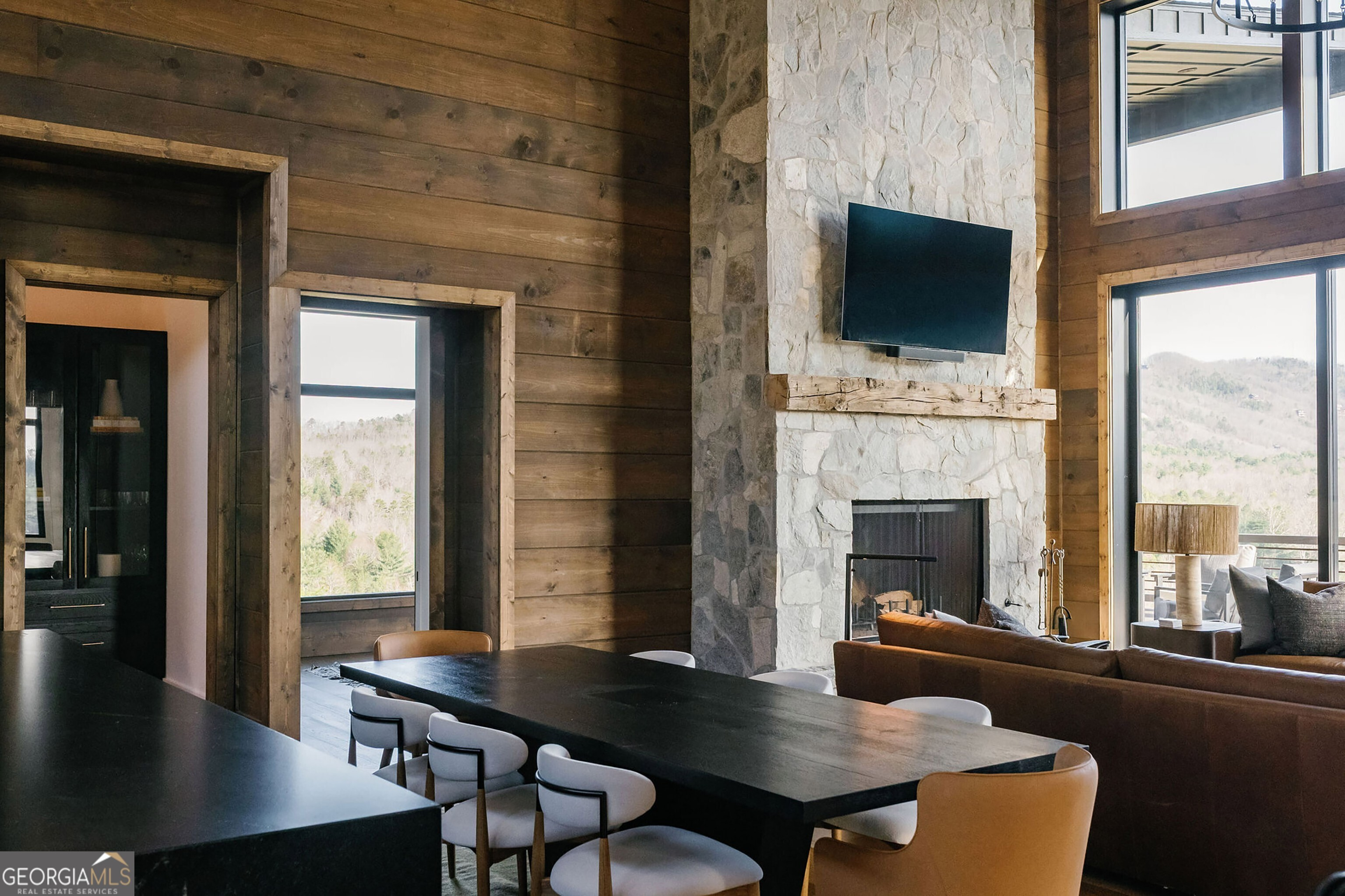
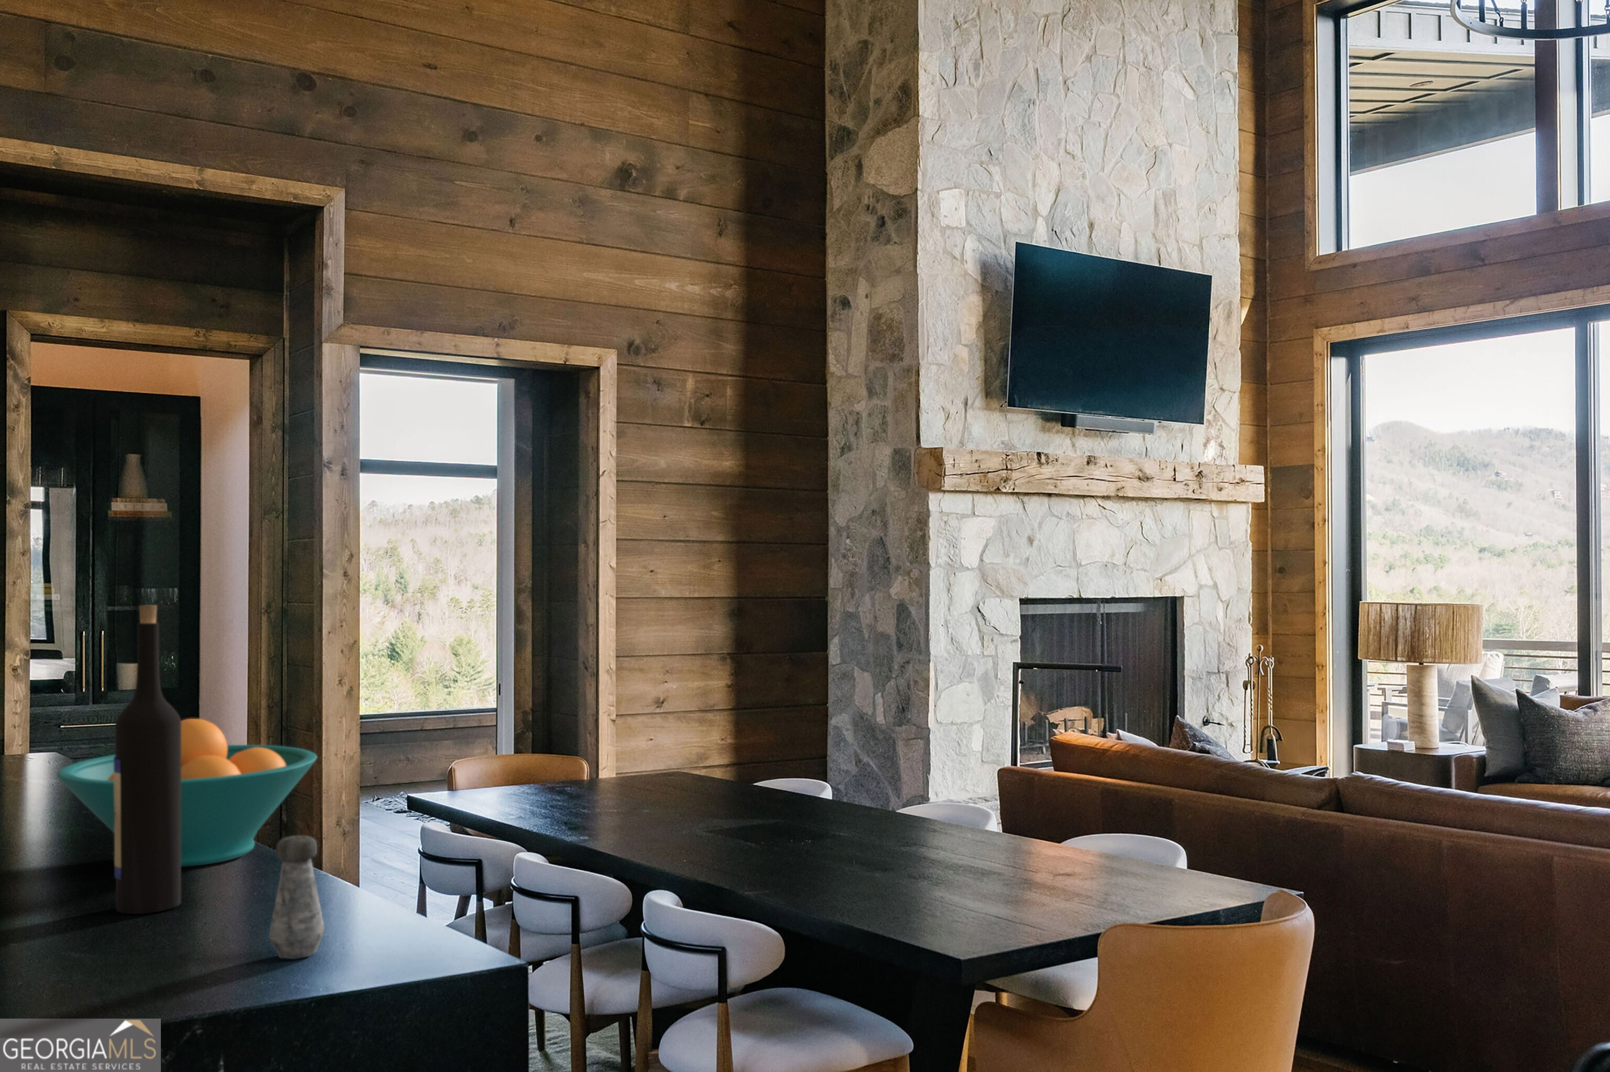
+ wine bottle (147, 755)
+ salt shaker (297, 895)
+ fruit bowl (192, 787)
